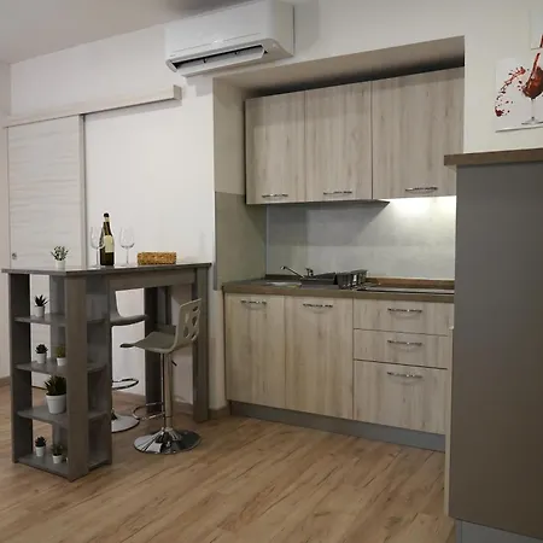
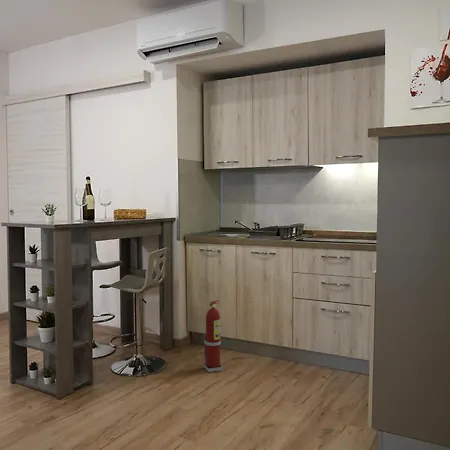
+ fire extinguisher (213, 335)
